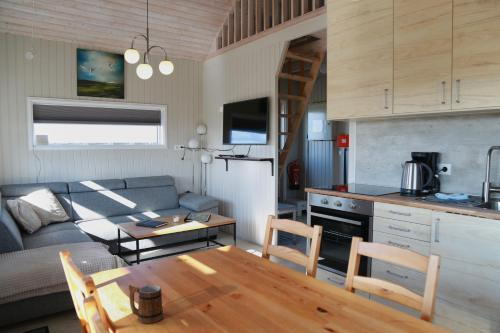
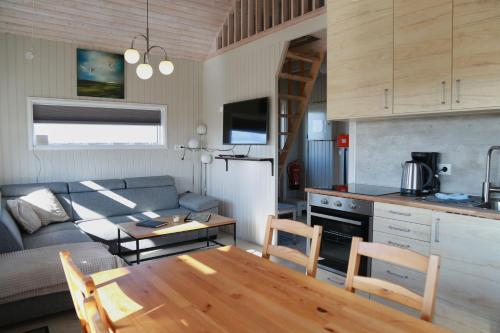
- mug (145, 301)
